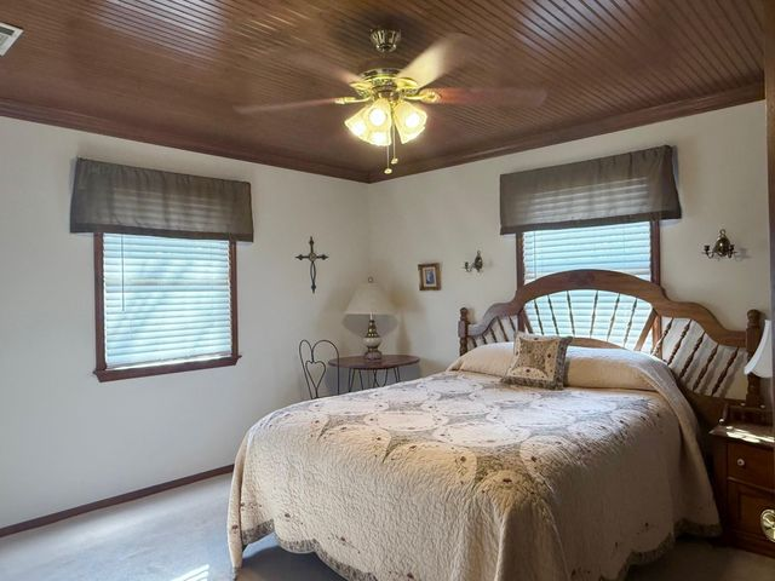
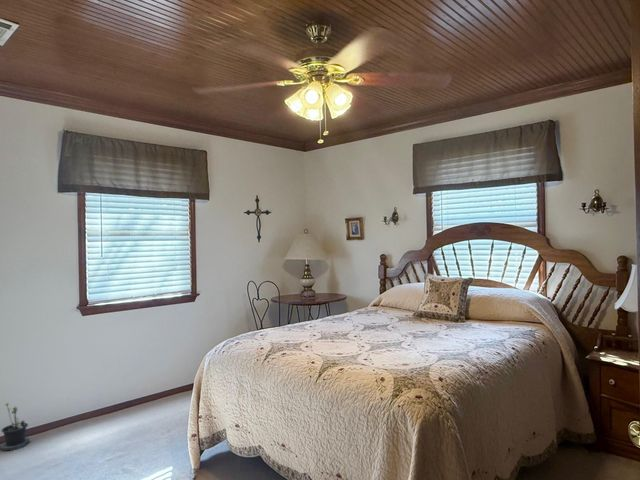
+ potted plant (13, 423)
